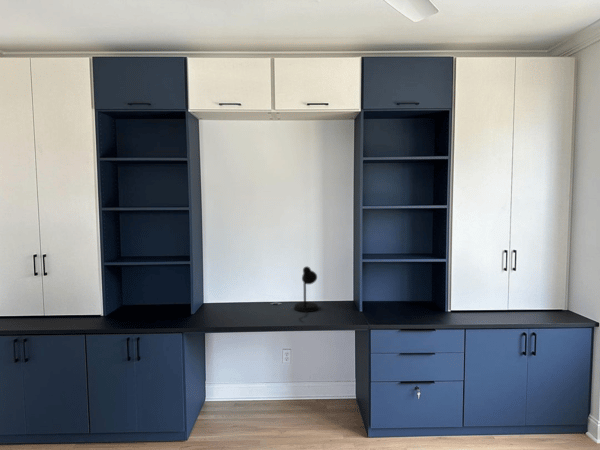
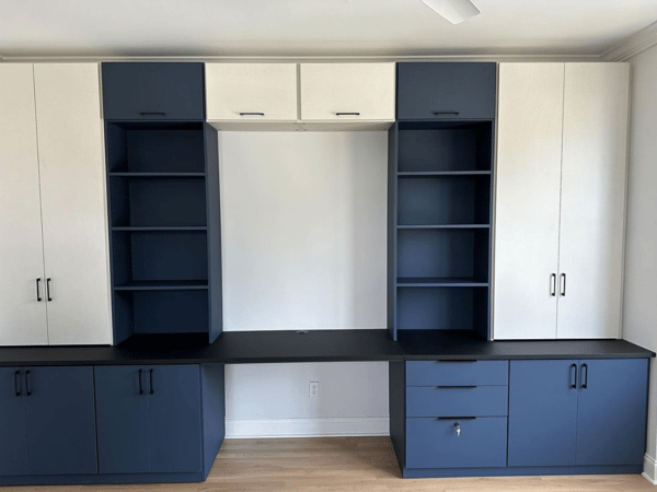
- desk lamp (304, 290)
